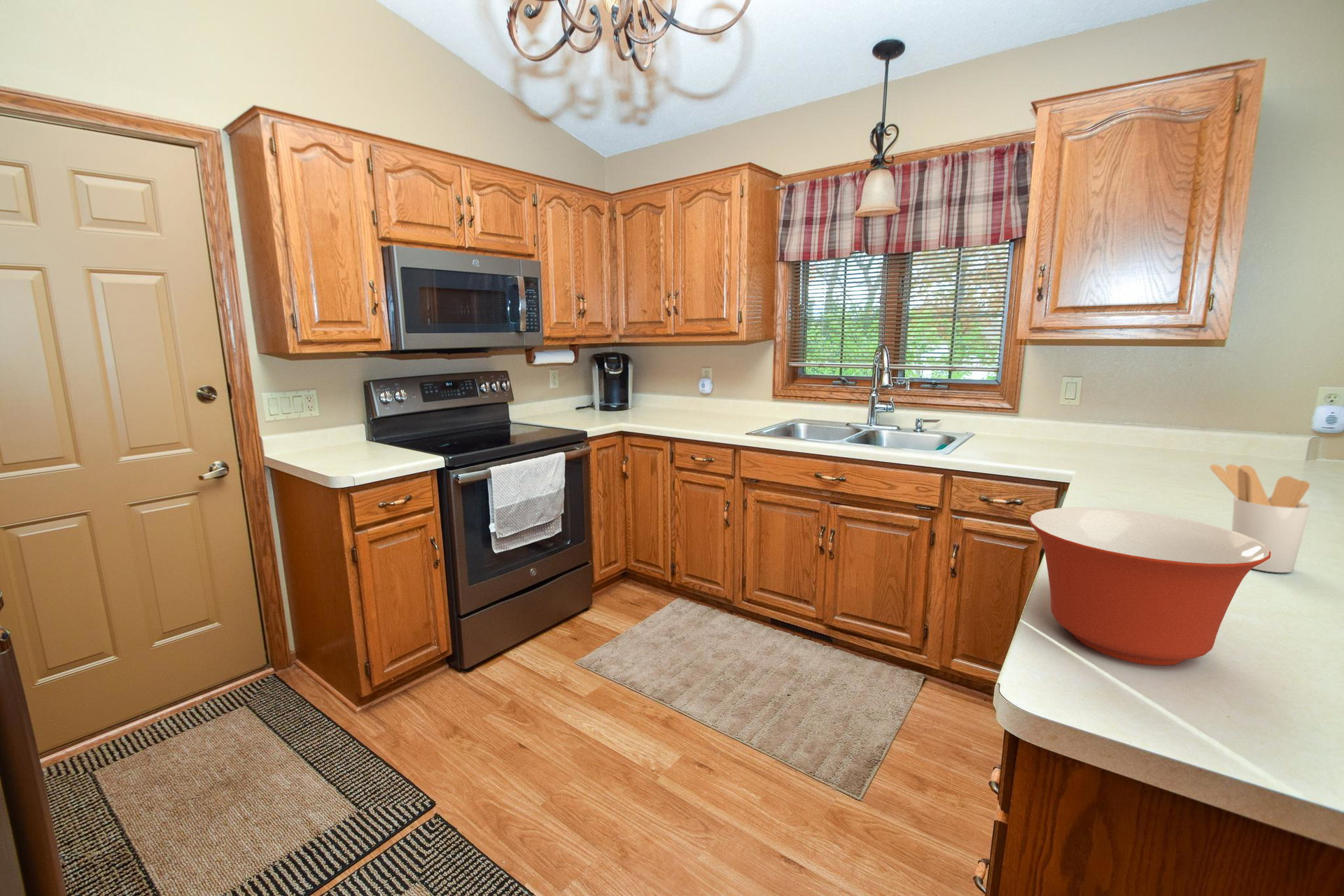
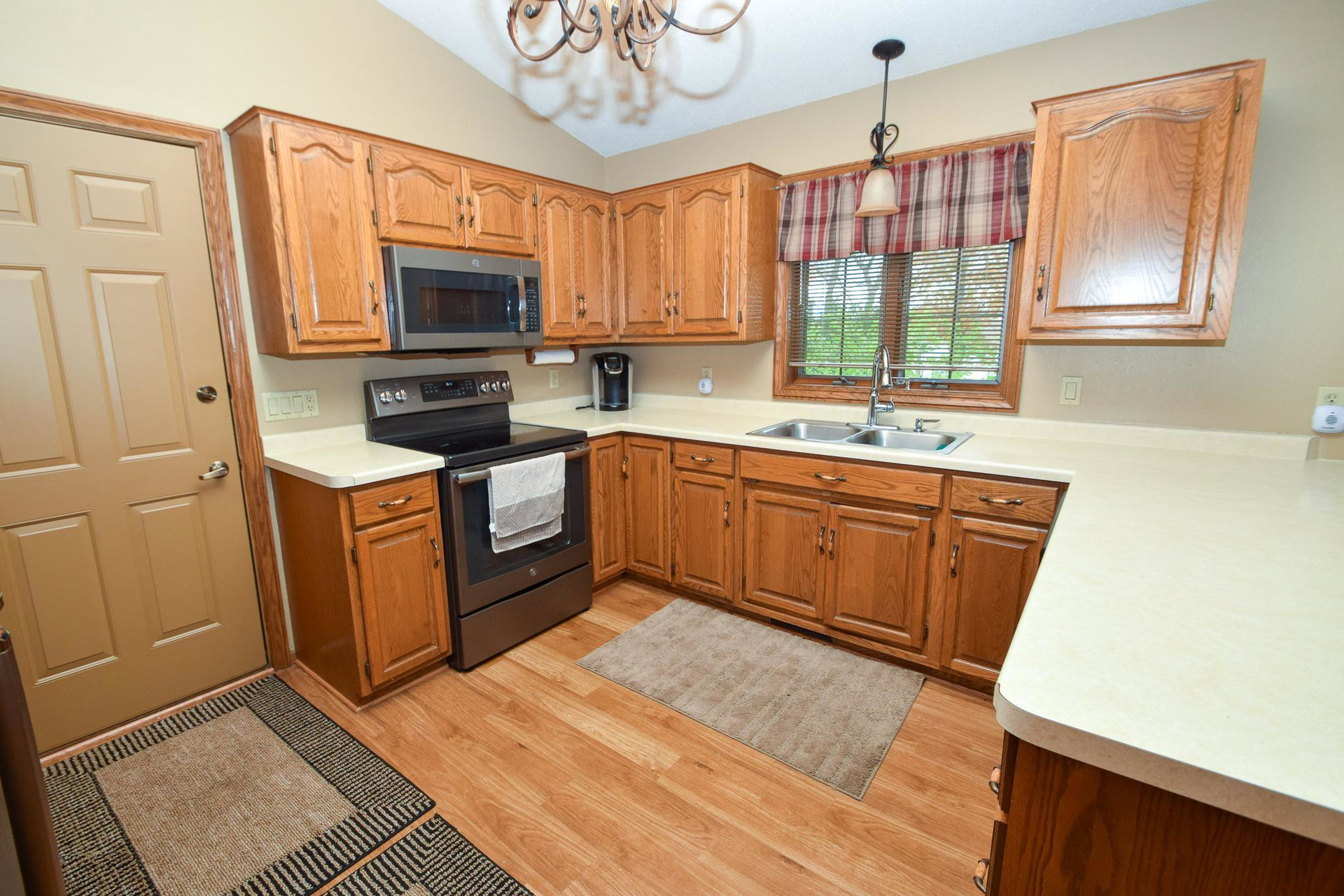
- utensil holder (1254, 514)
- mixing bowl (1131, 587)
